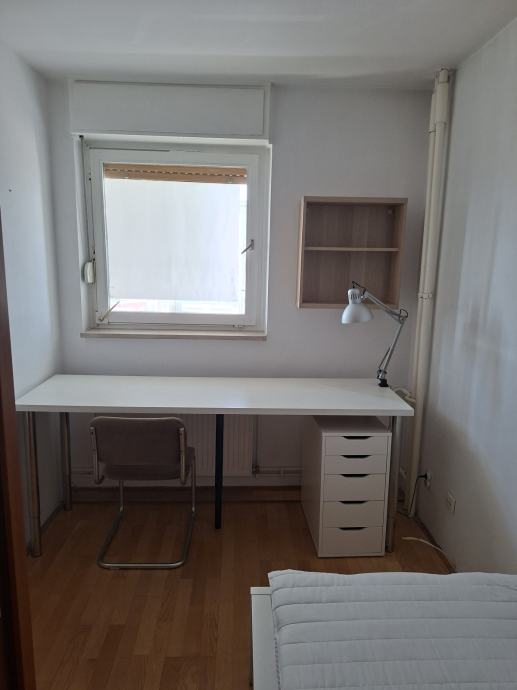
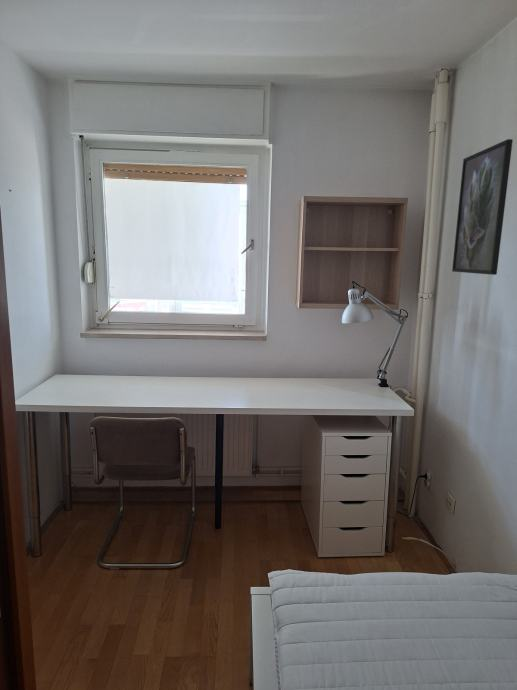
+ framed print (478, 212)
